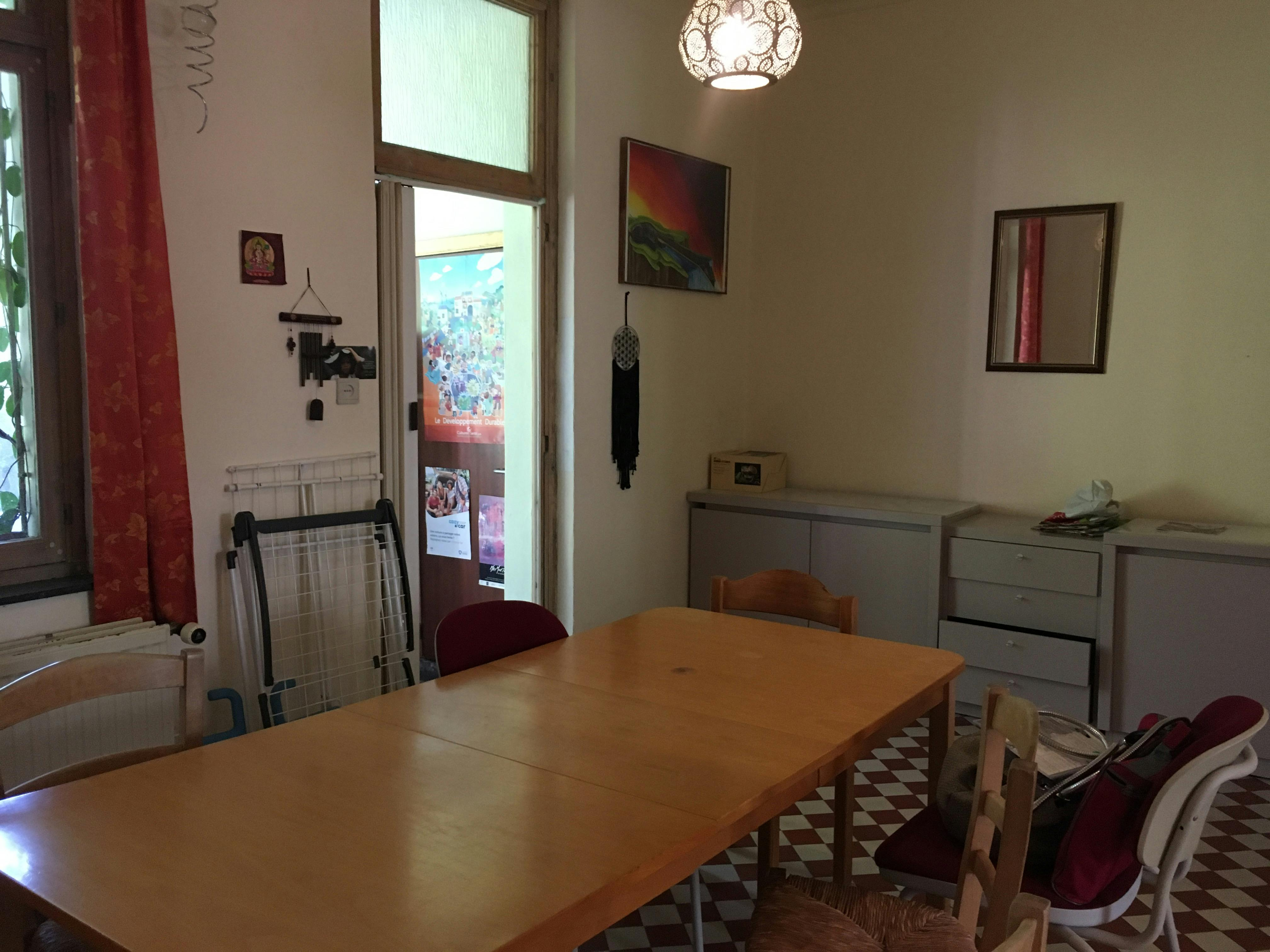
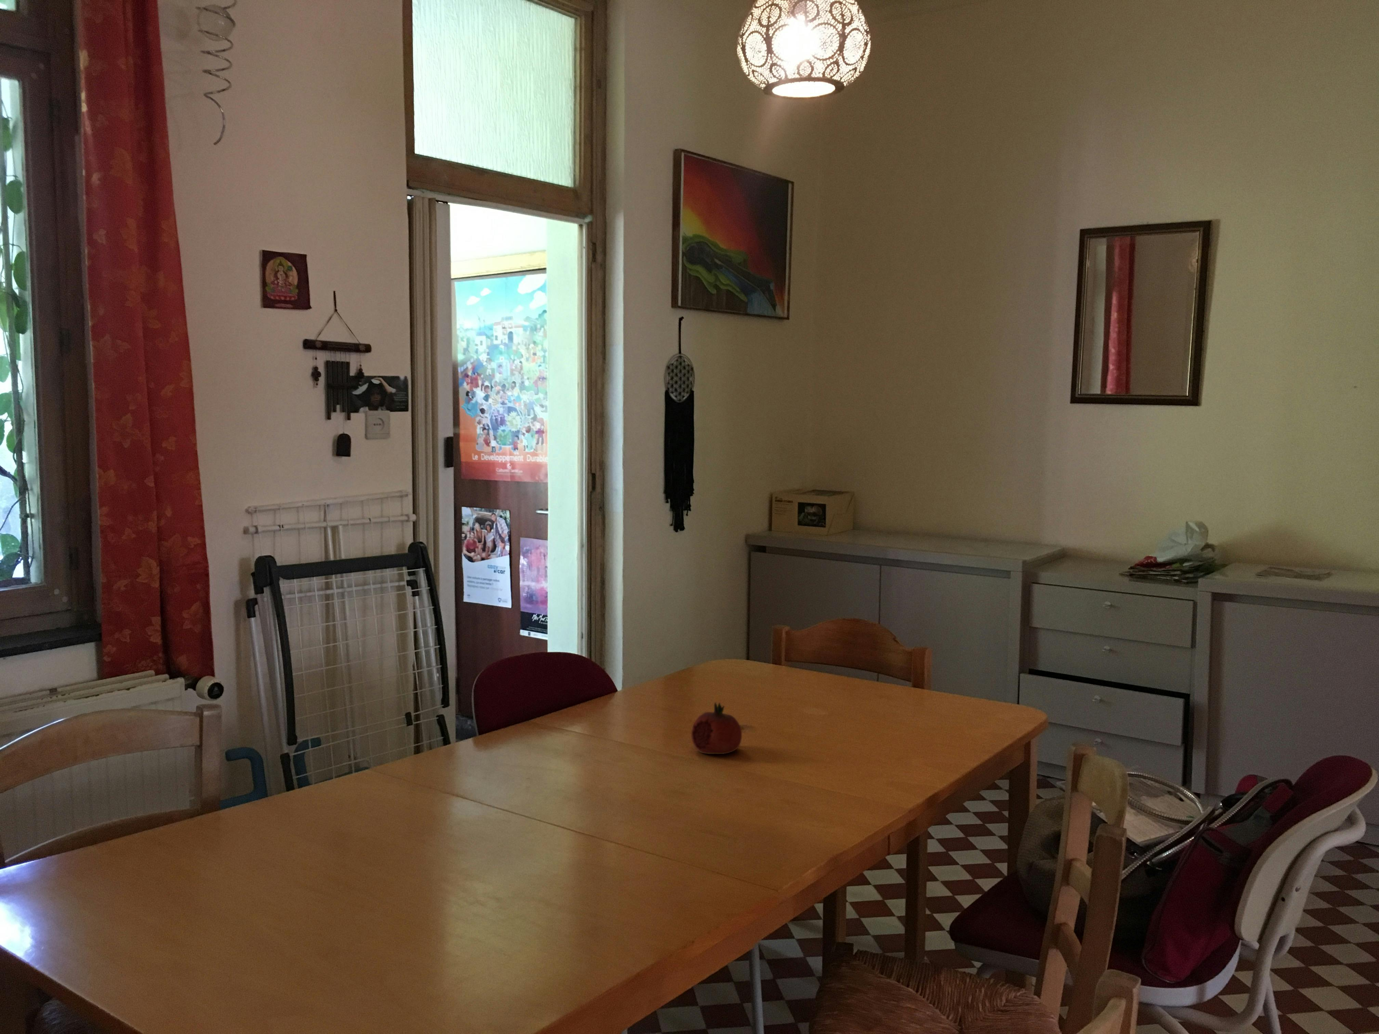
+ fruit (717, 727)
